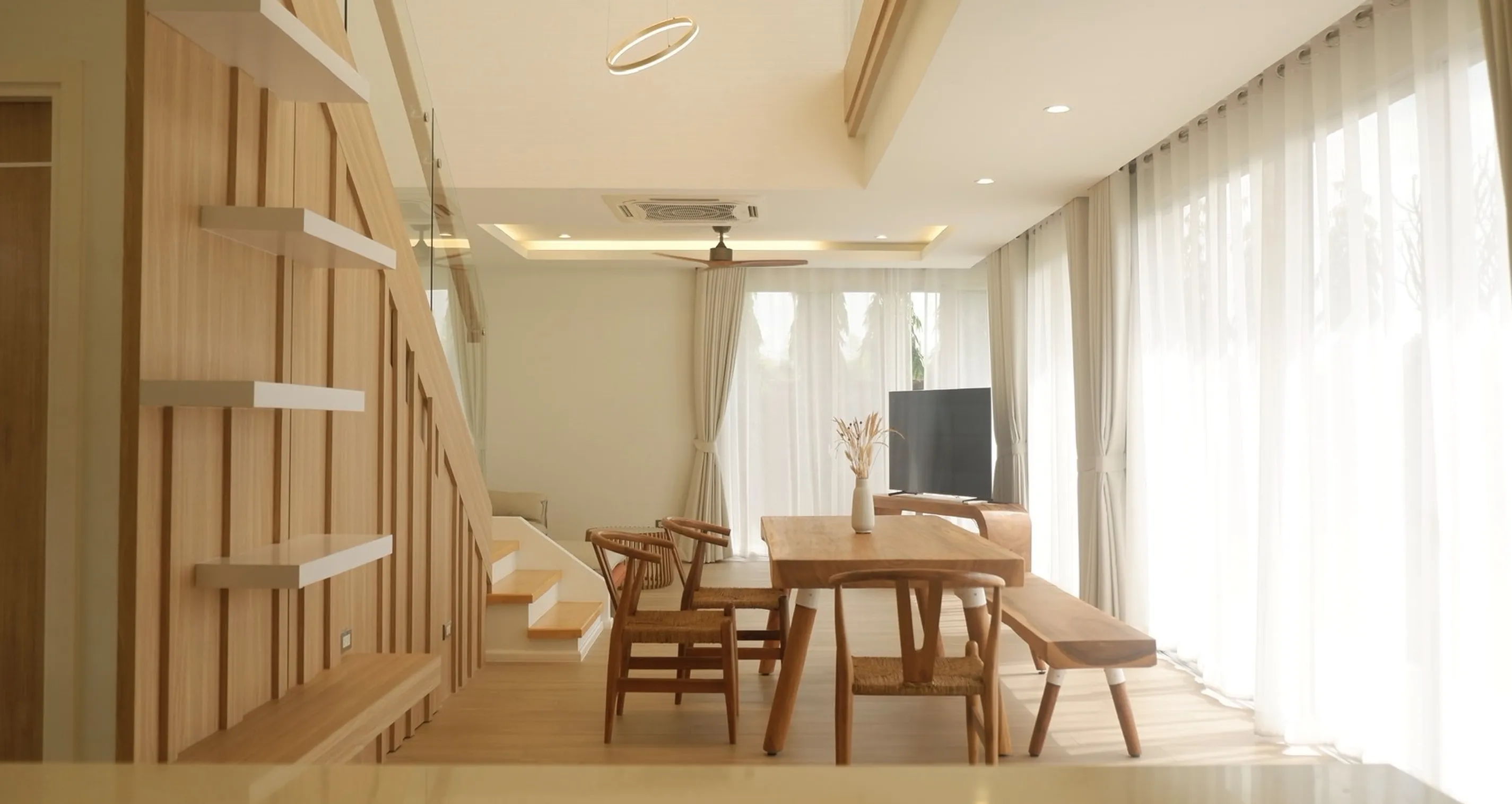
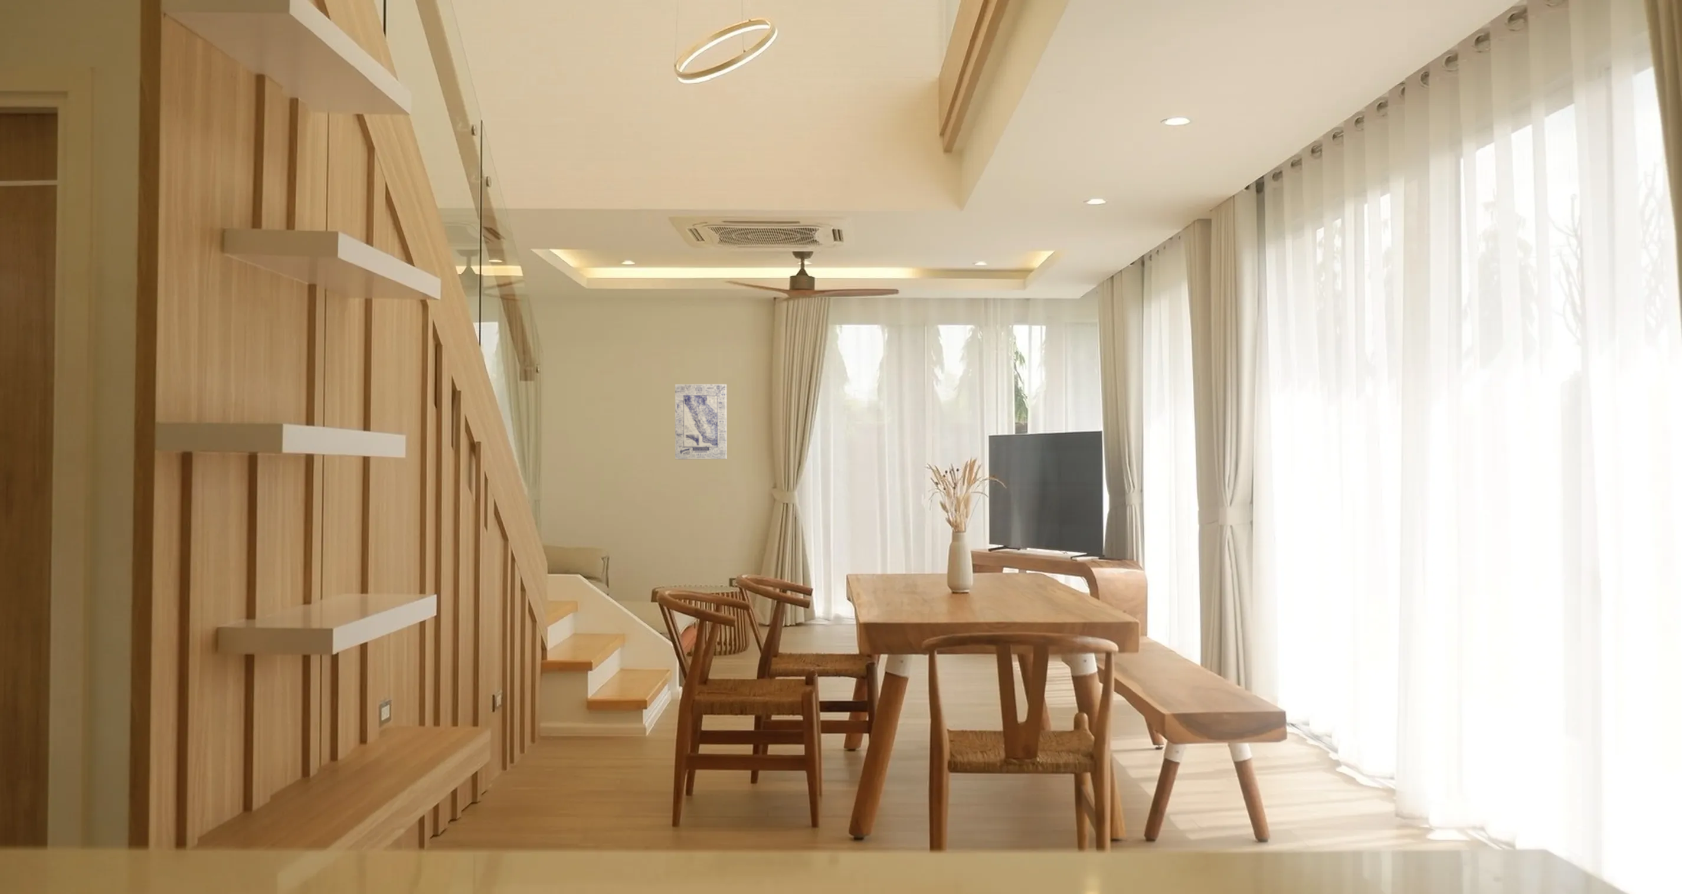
+ wall art (701, 421)
